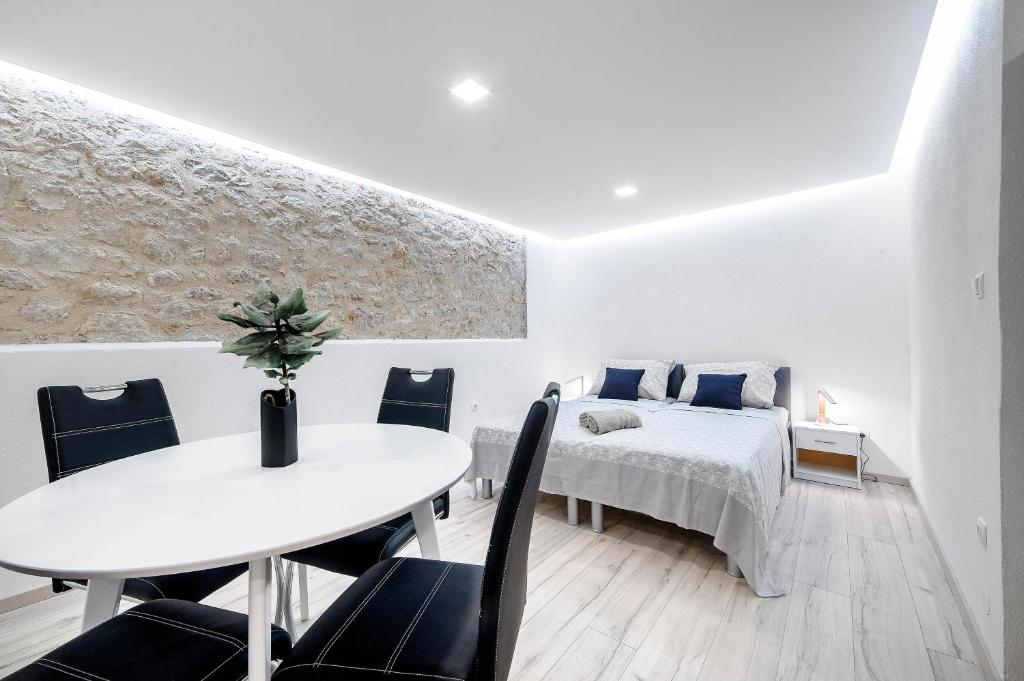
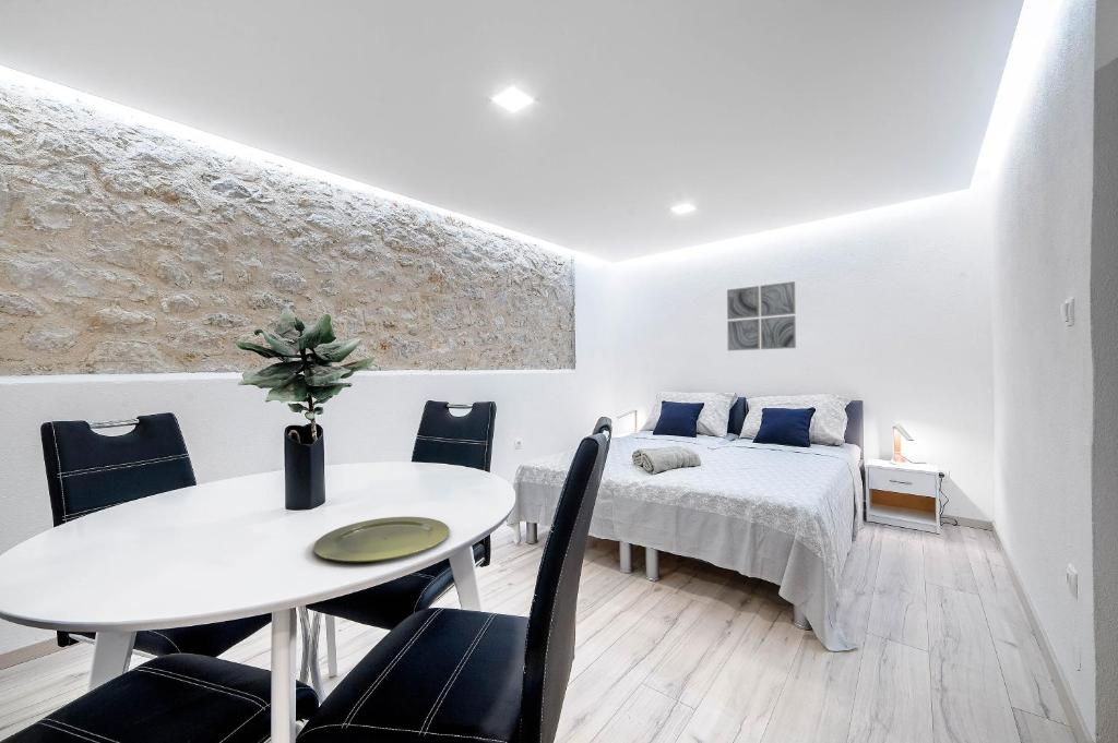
+ plate (384, 537)
+ wall art (759, 316)
